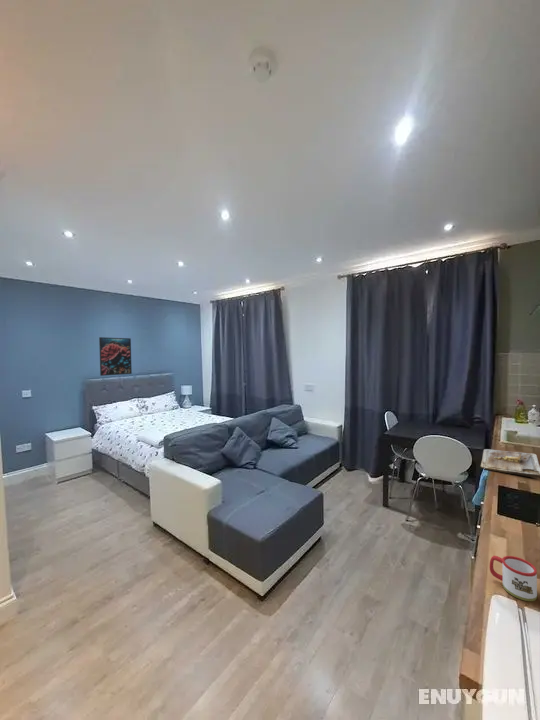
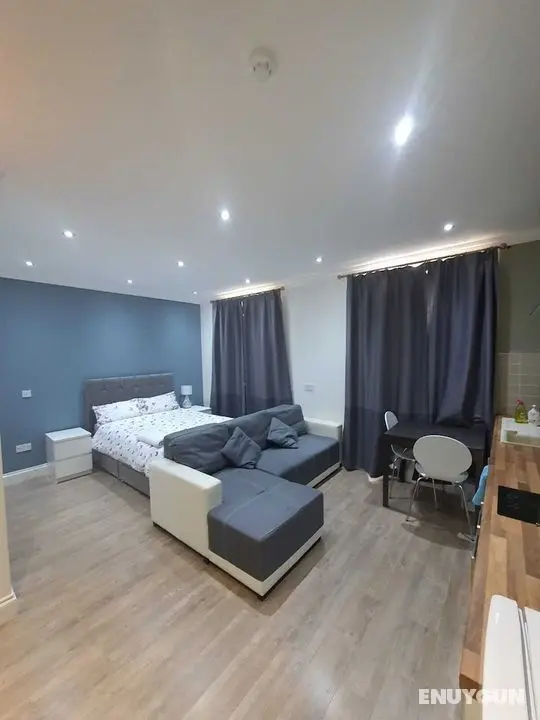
- cutting board (509, 458)
- mug (512, 574)
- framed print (116, 356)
